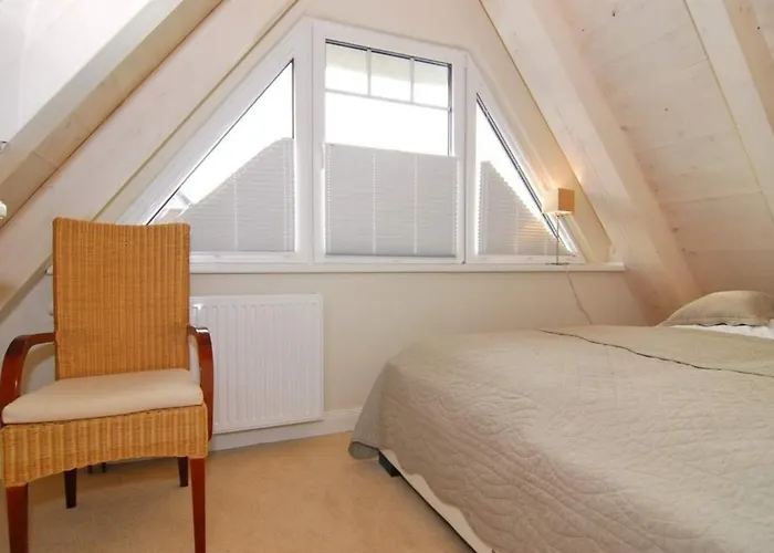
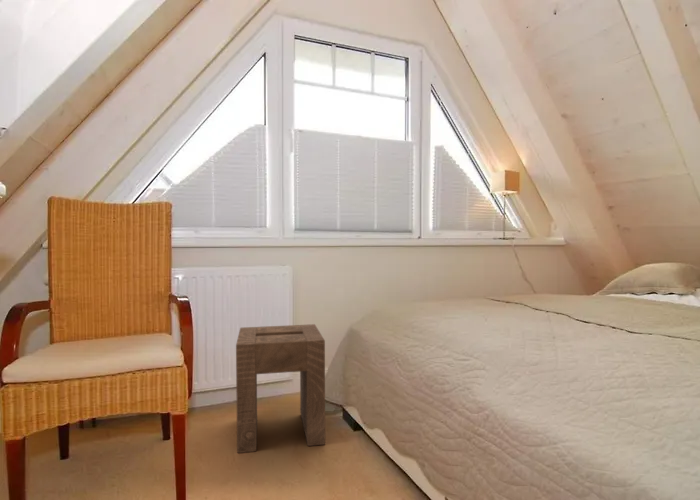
+ stool (280, 372)
